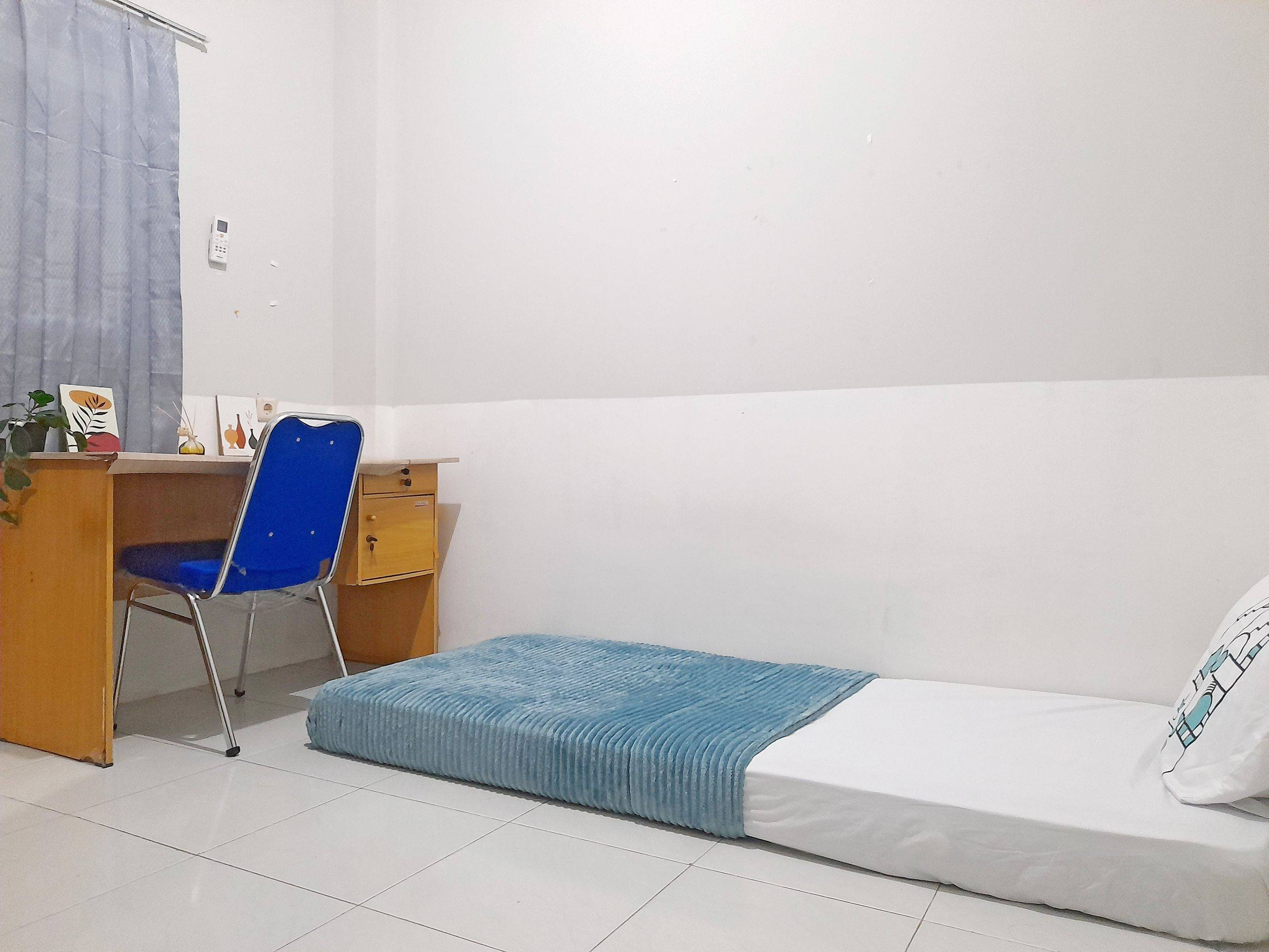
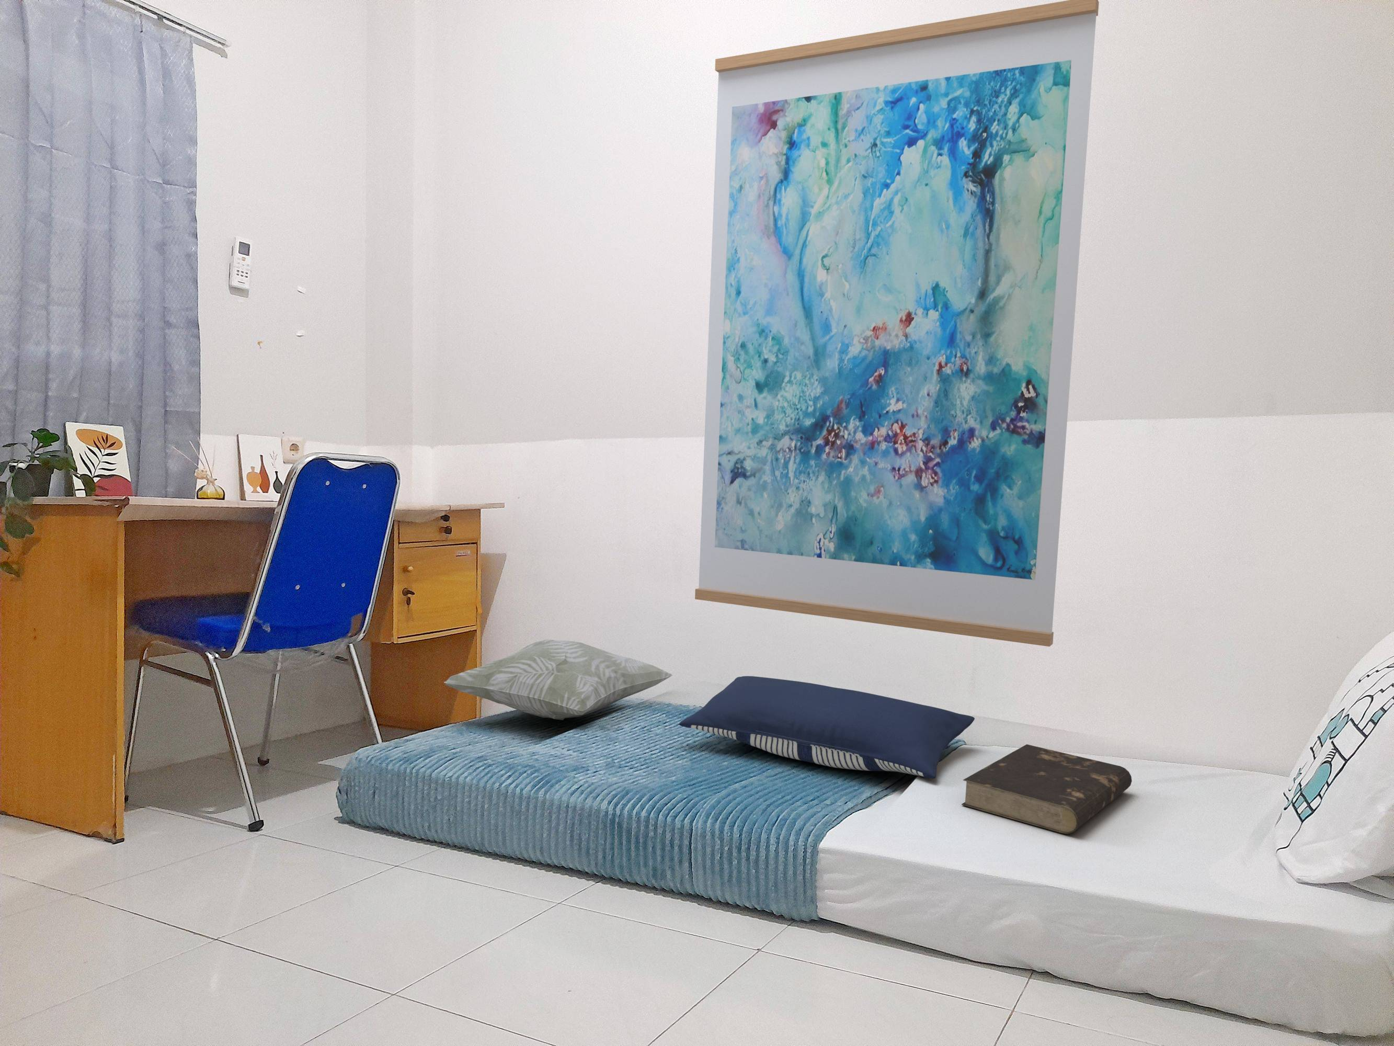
+ book (1049, 786)
+ pillow (825, 723)
+ decorative pillow (562, 678)
+ wall art (873, 334)
